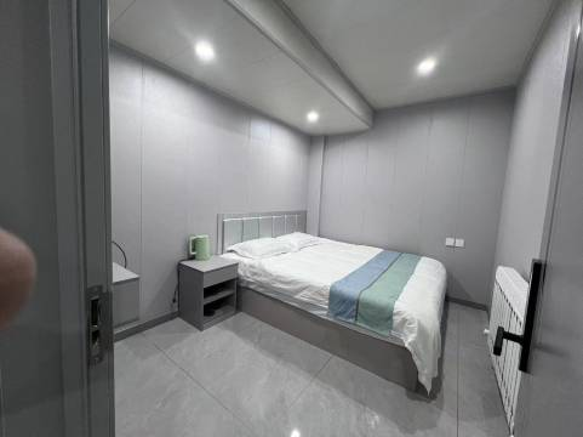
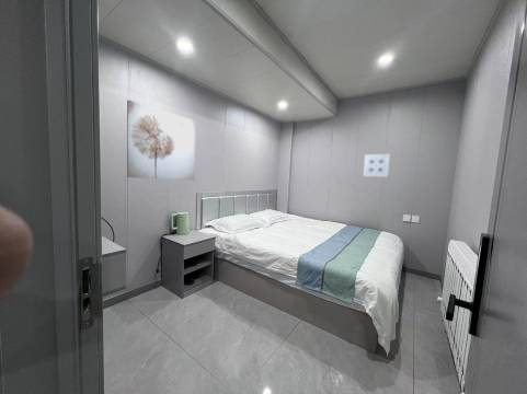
+ wall art (164, 146)
+ wall art (376, 165)
